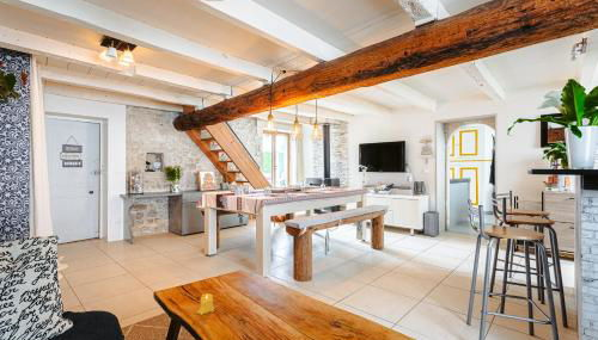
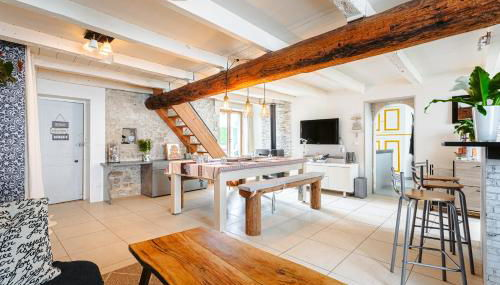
- candle (206, 302)
